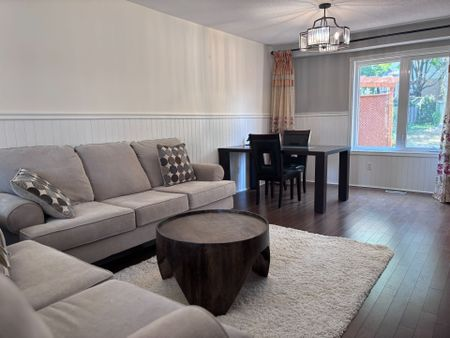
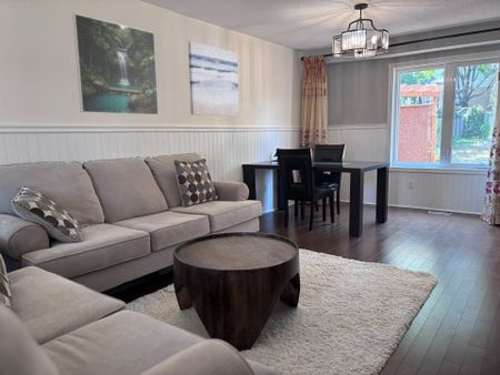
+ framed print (120, 69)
+ wall art (214, 81)
